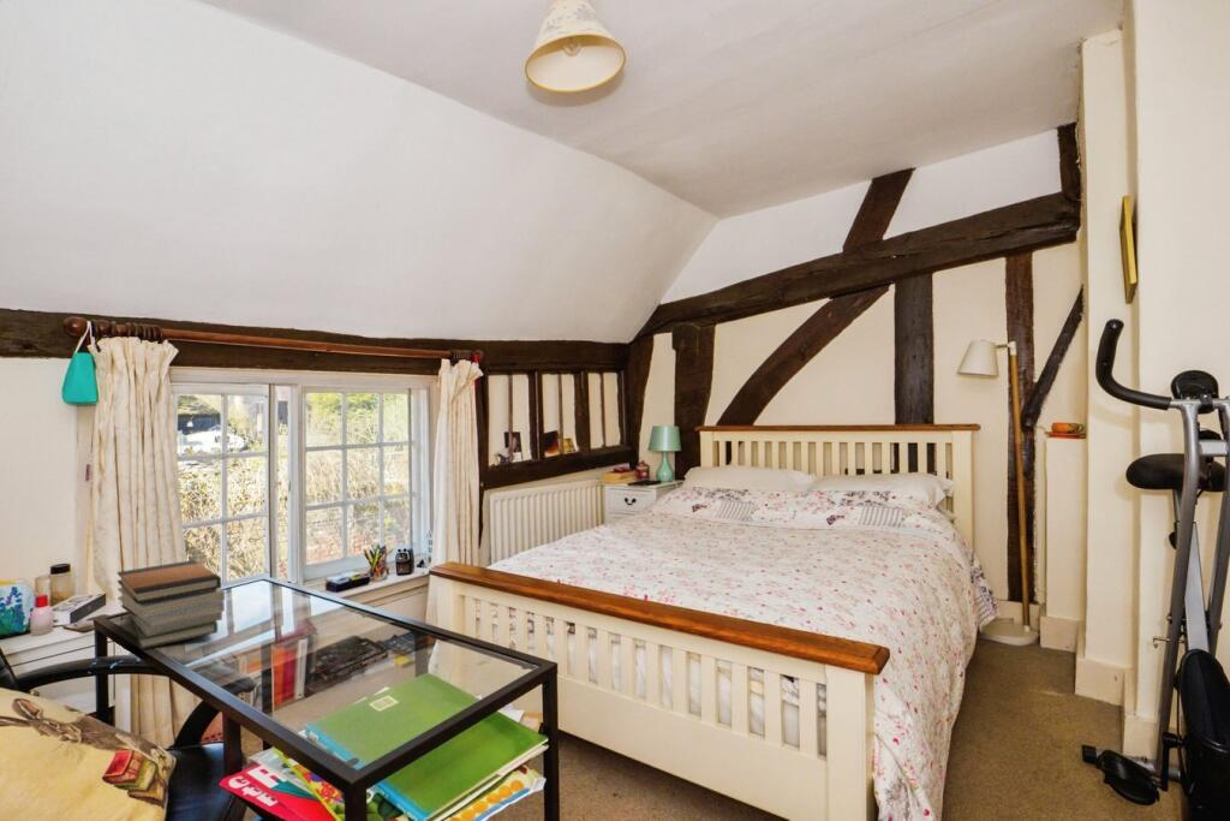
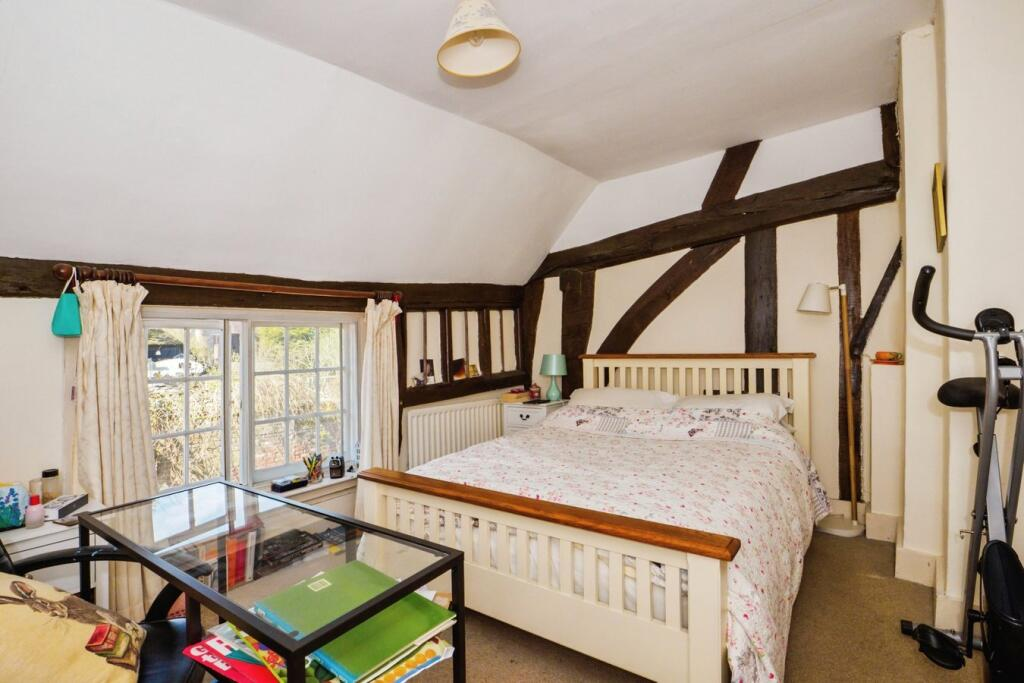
- book stack (171, 601)
